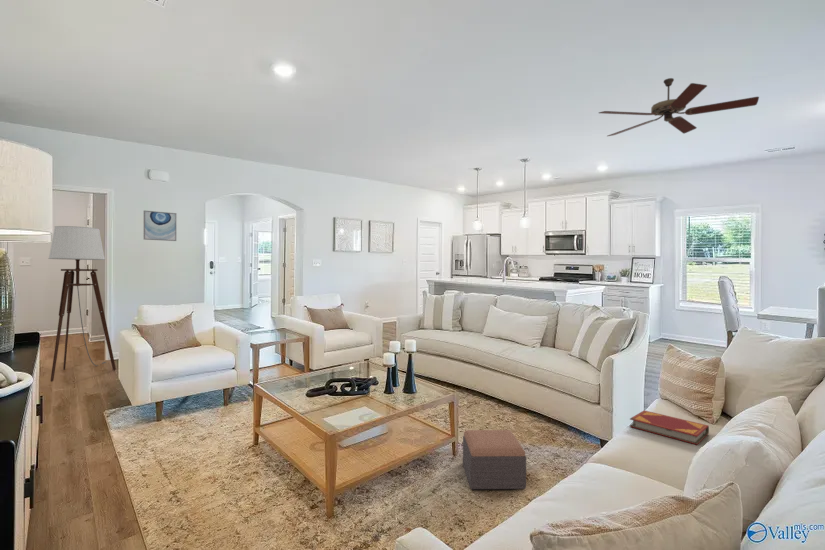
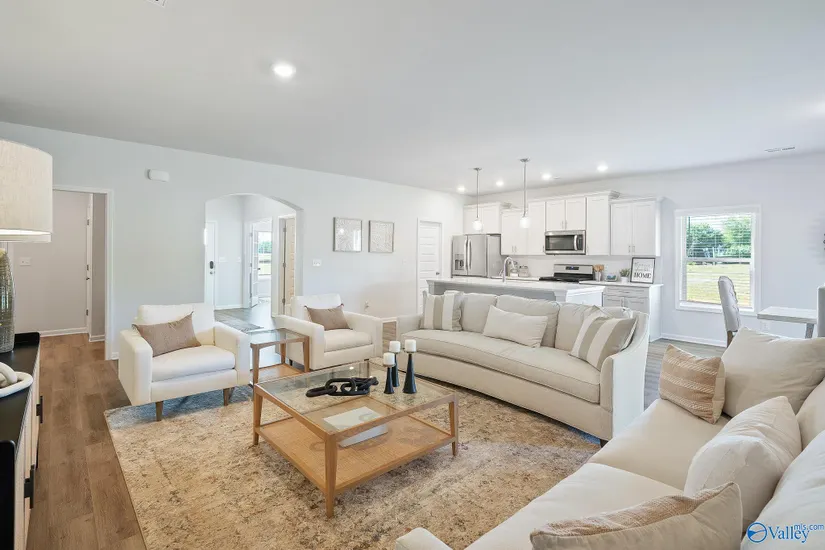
- ceiling fan (674, 99)
- hardback book (668, 425)
- footstool (492, 456)
- floor lamp (79, 300)
- wall art (160, 226)
